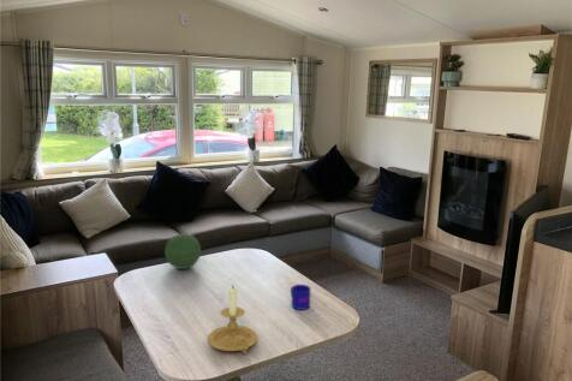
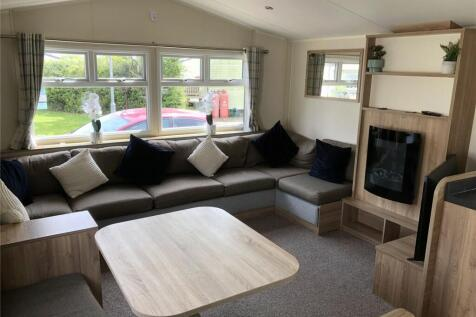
- decorative orb (183, 250)
- mug (298, 294)
- candle holder (232, 314)
